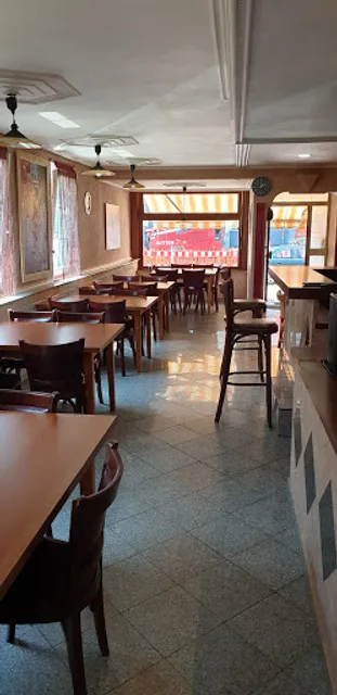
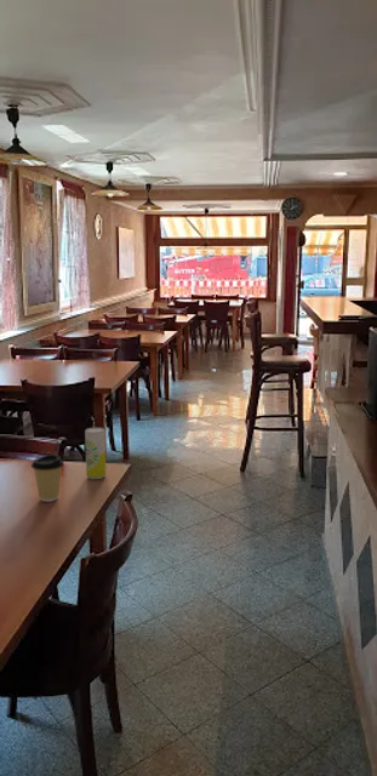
+ beverage can (95, 452)
+ coffee cup (47, 478)
